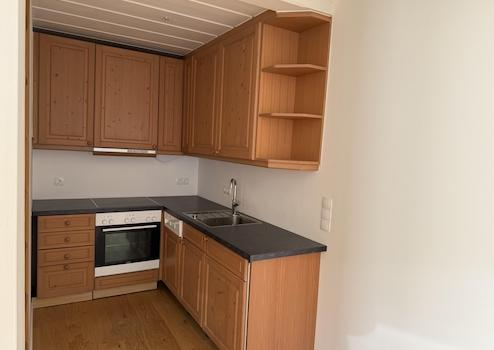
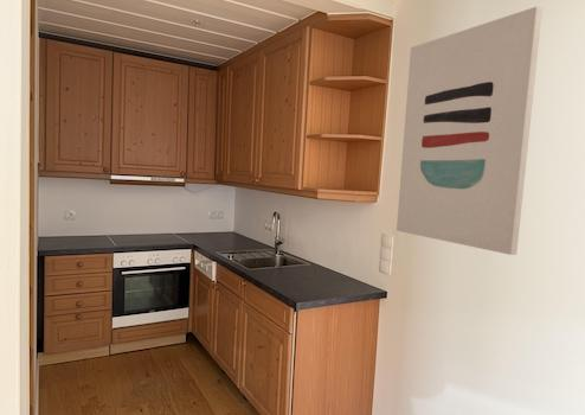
+ wall art (456, 138)
